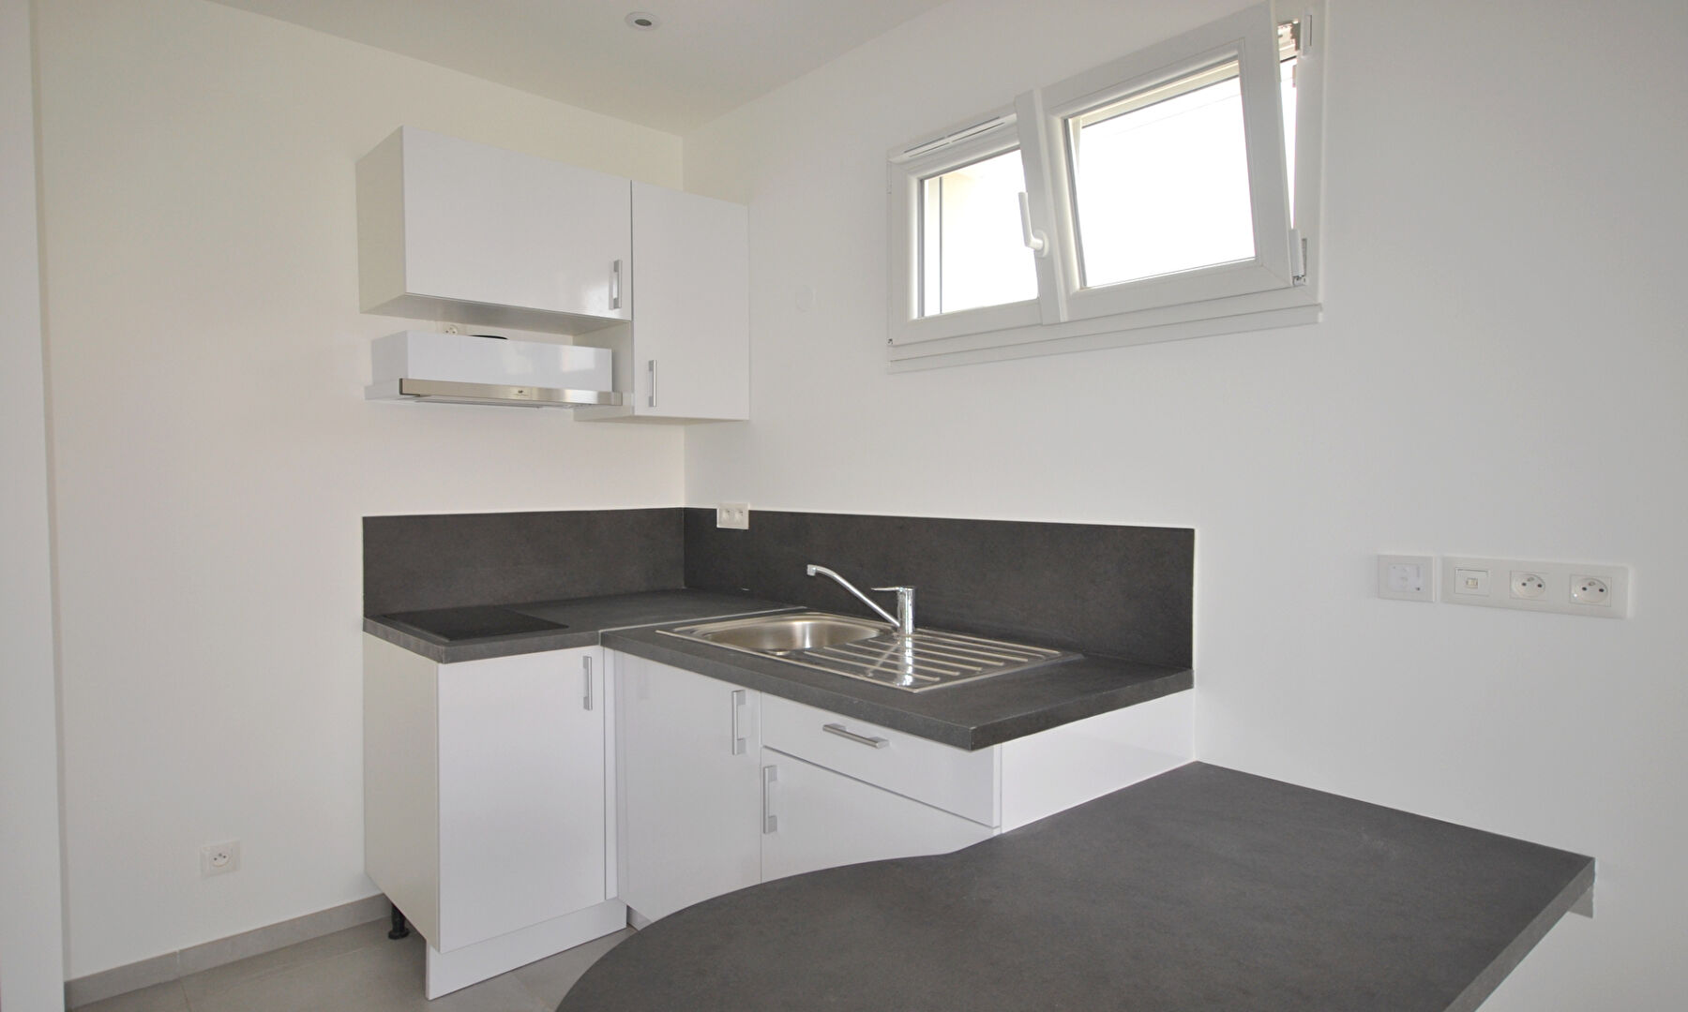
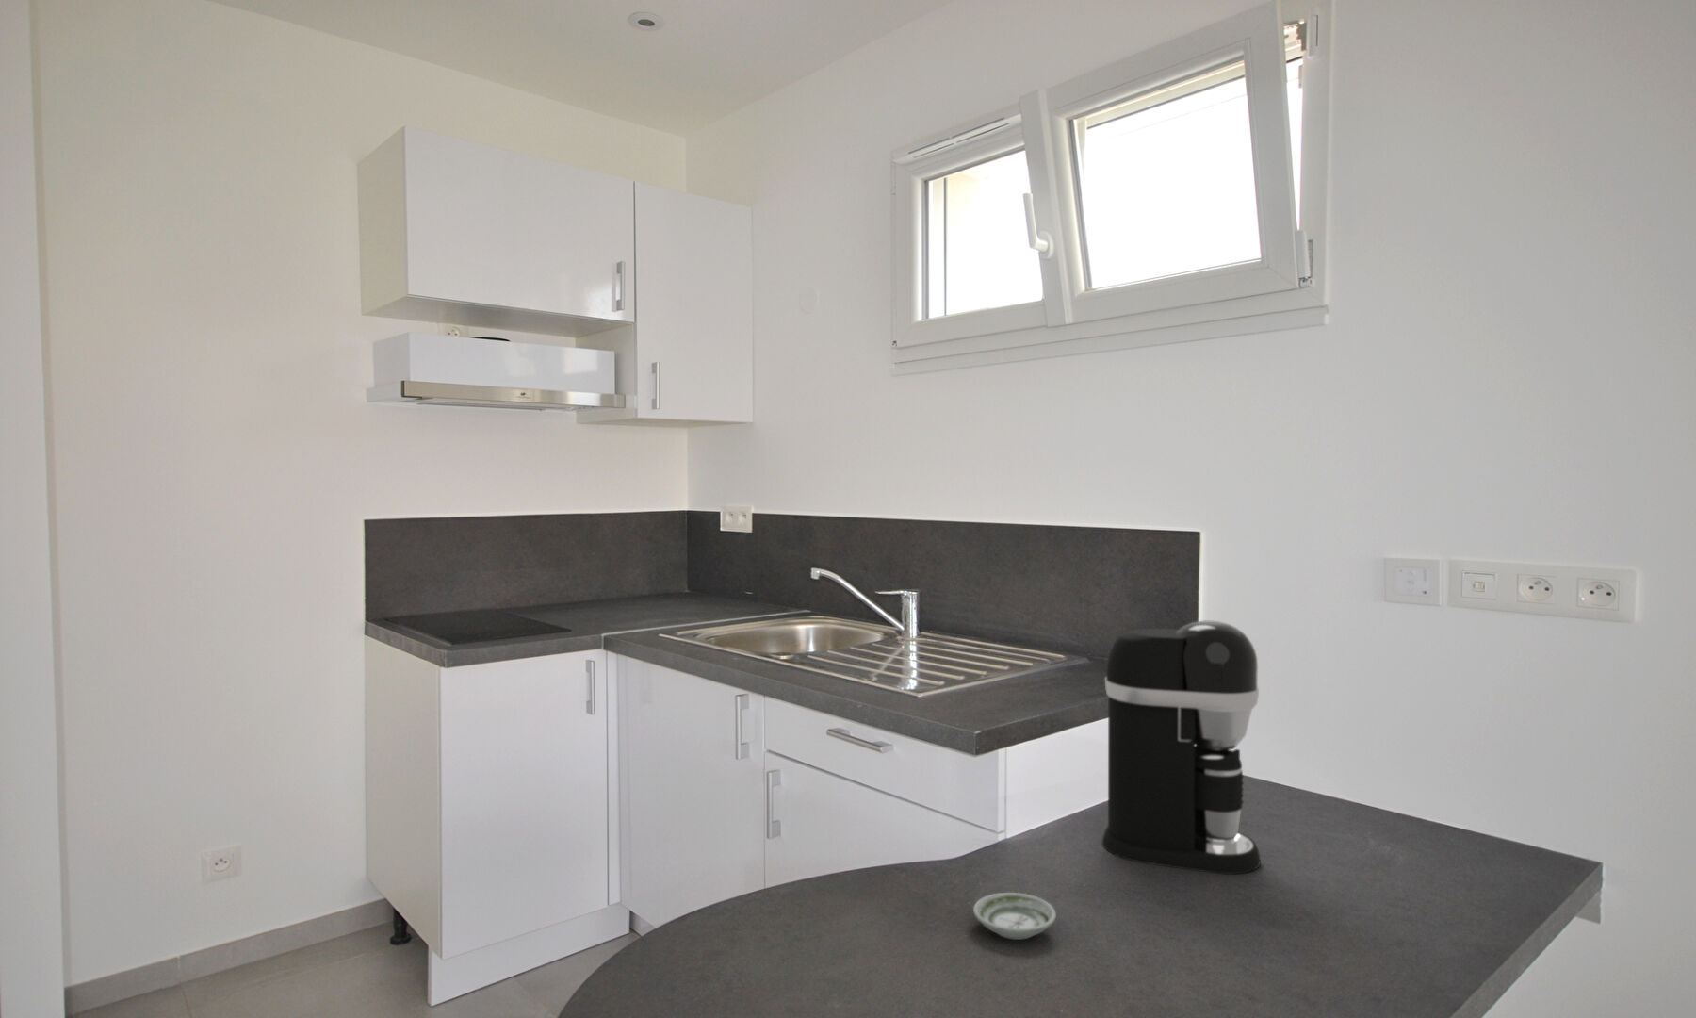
+ coffee maker (1180, 736)
+ saucer (1014, 919)
